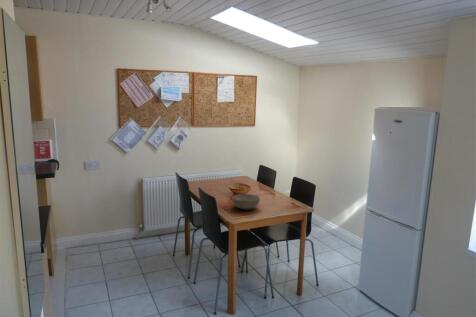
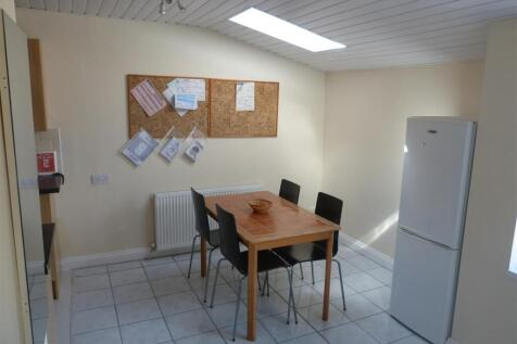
- bowl (245, 202)
